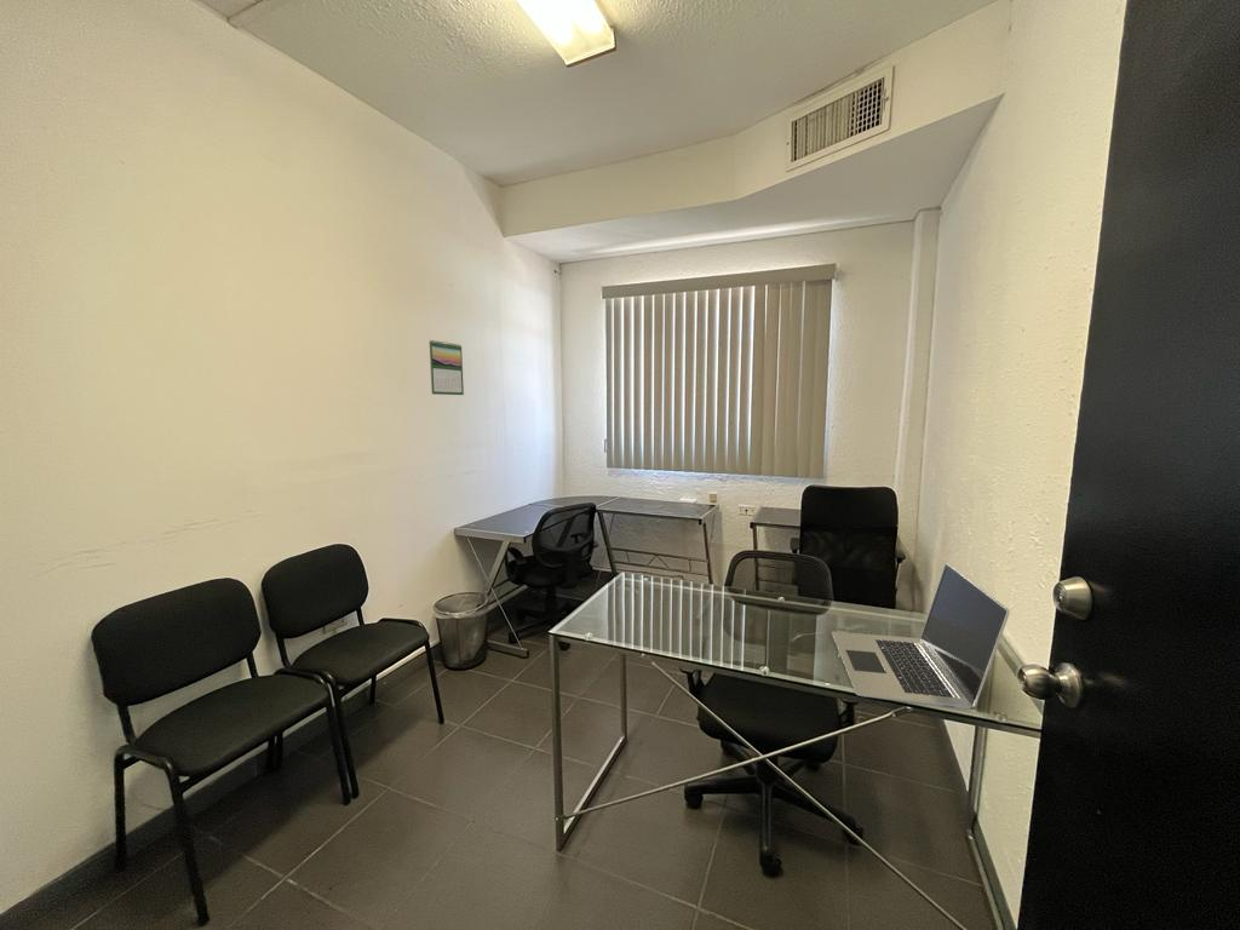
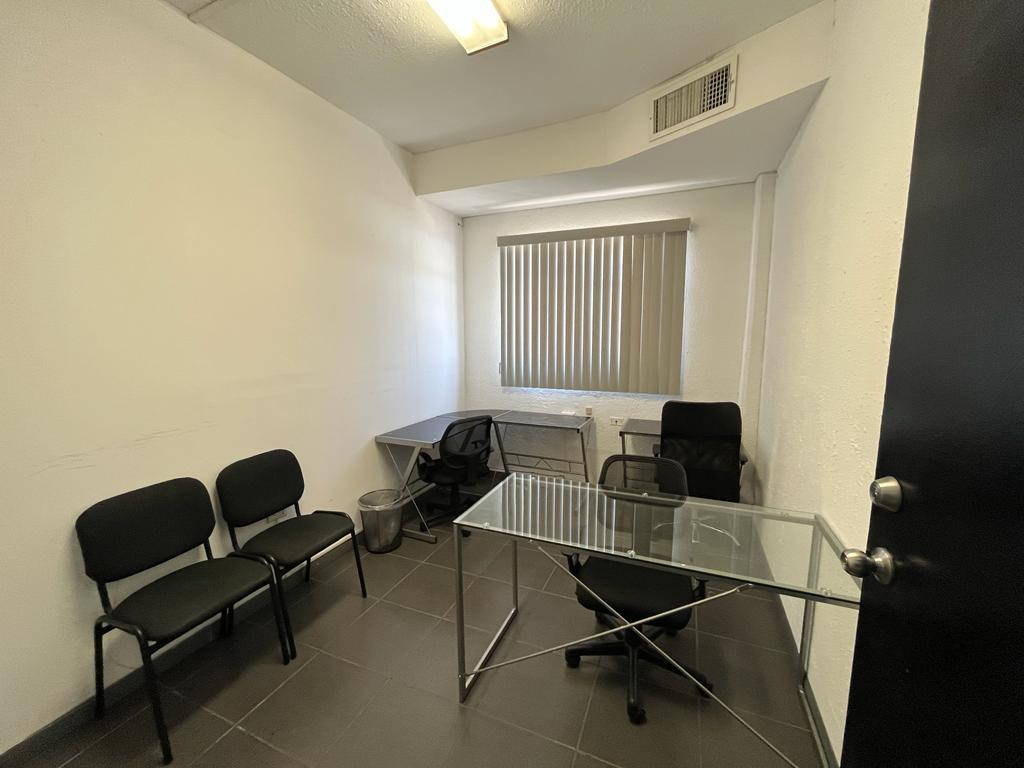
- calendar (447, 368)
- laptop (906, 637)
